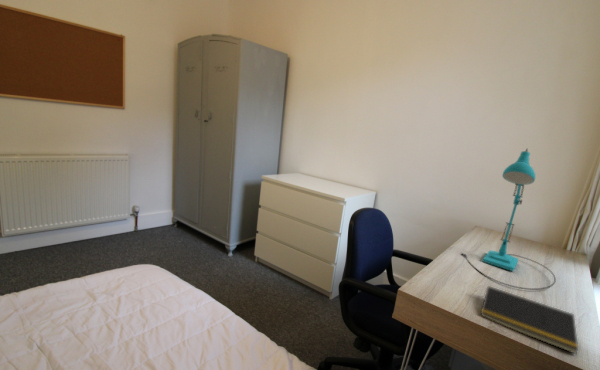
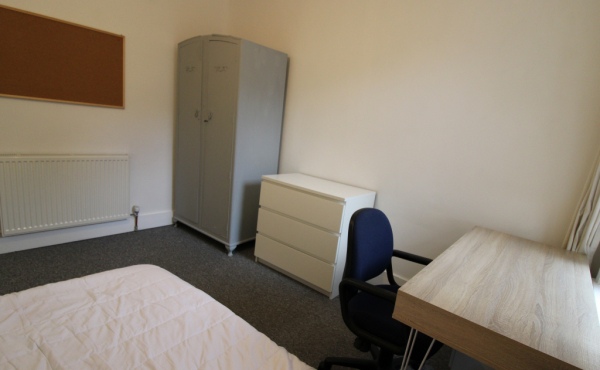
- notepad (526, 315)
- desk lamp (515, 210)
